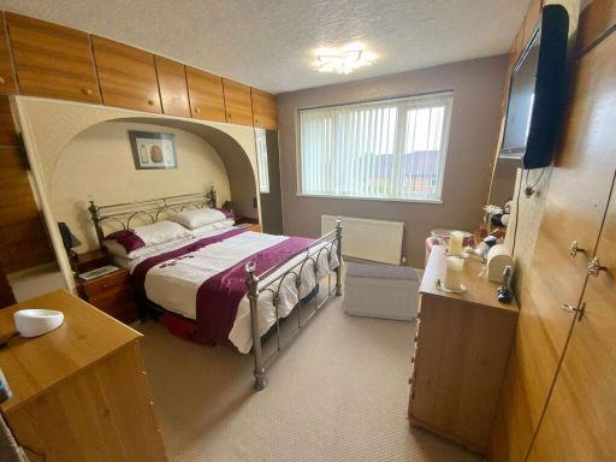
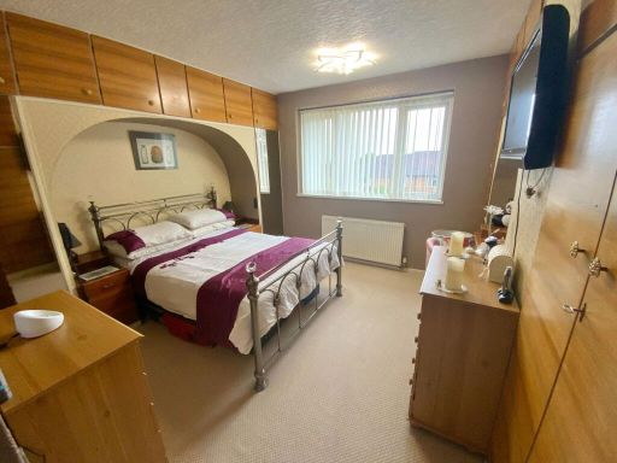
- bench (379, 290)
